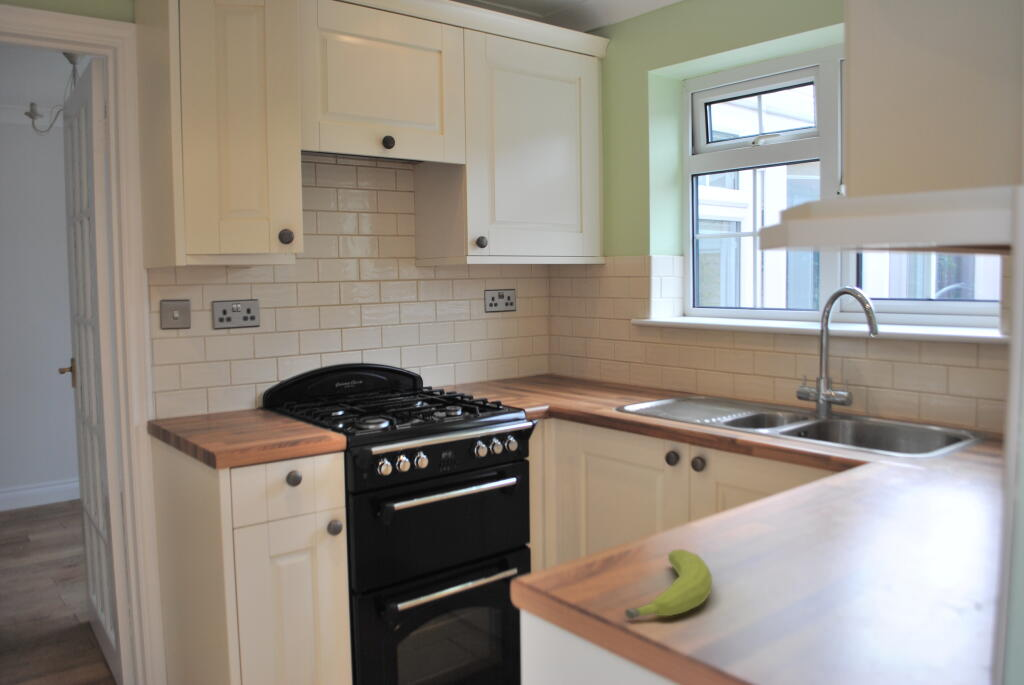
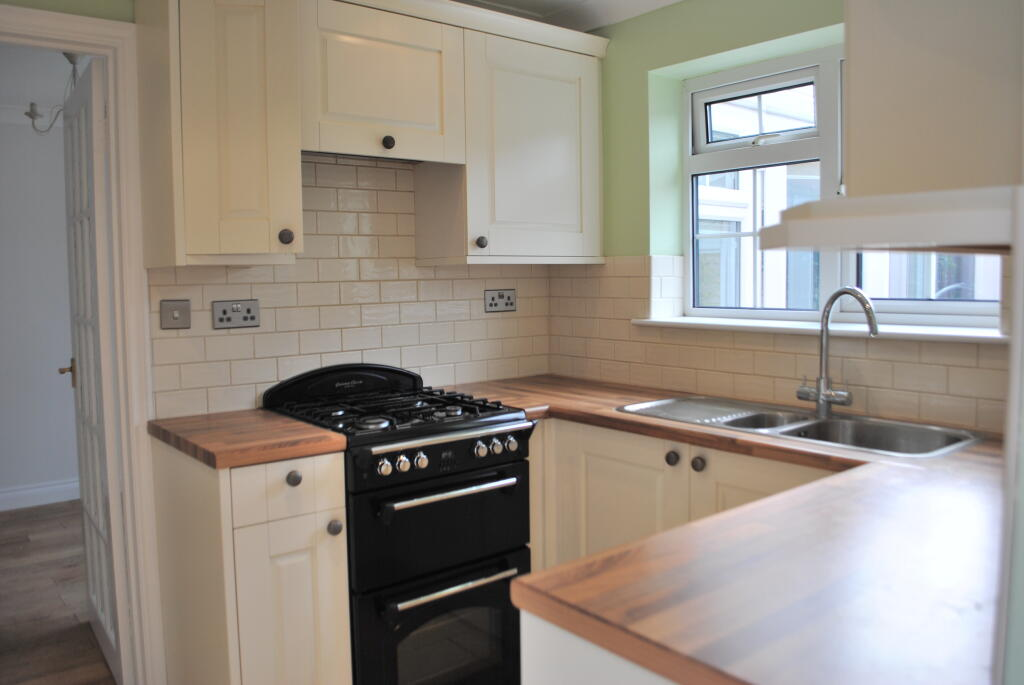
- fruit (672, 583)
